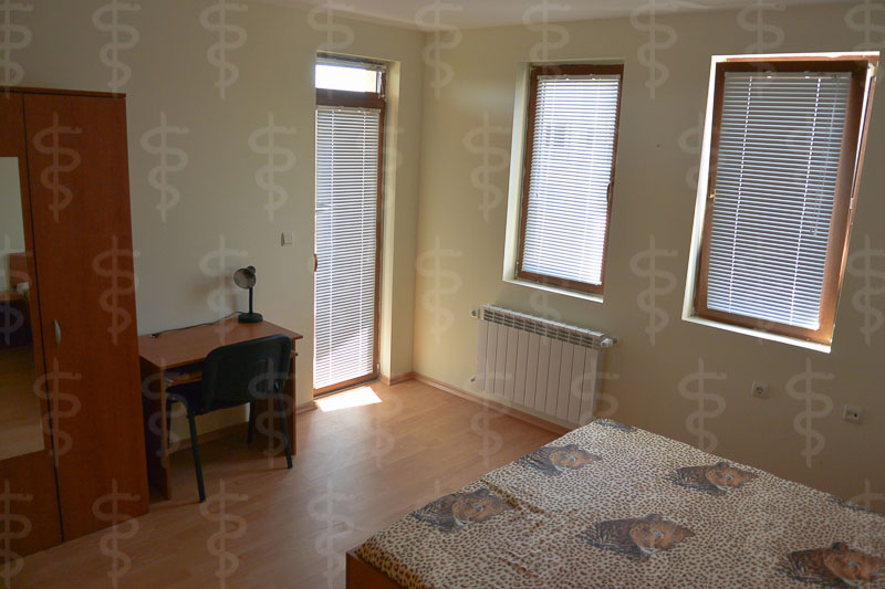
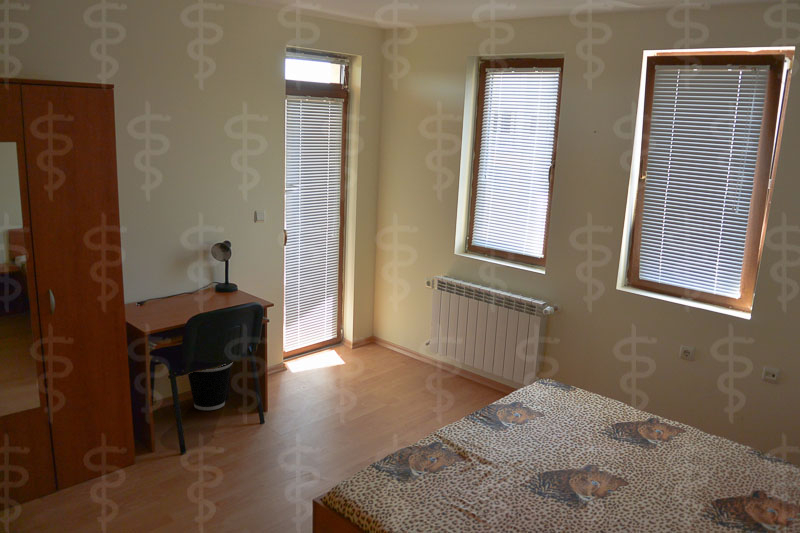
+ wastebasket (209, 383)
